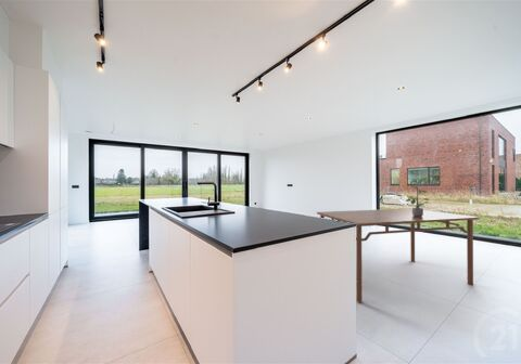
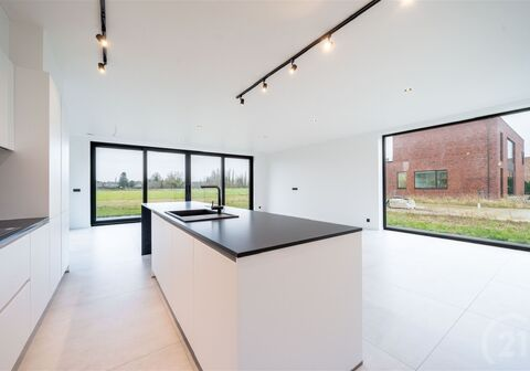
- potted plant (417, 196)
- dining table (386, 233)
